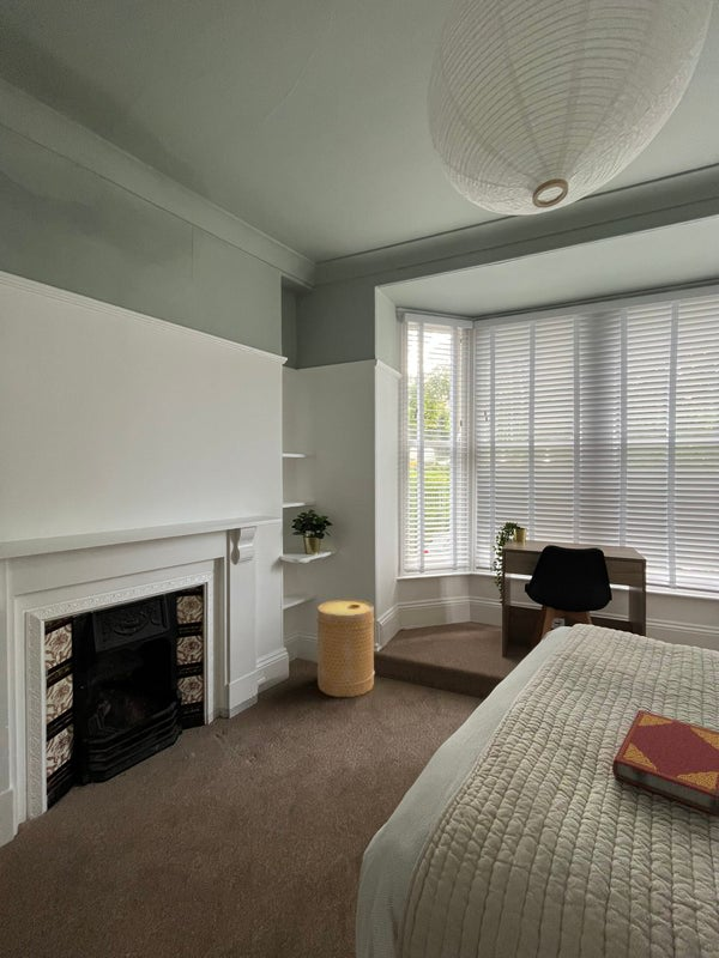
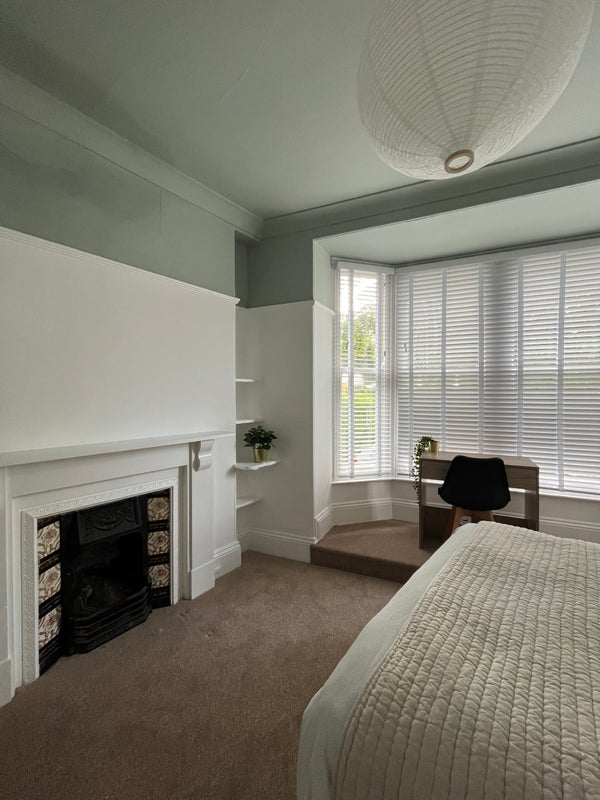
- hardback book (673, 754)
- basket (345, 645)
